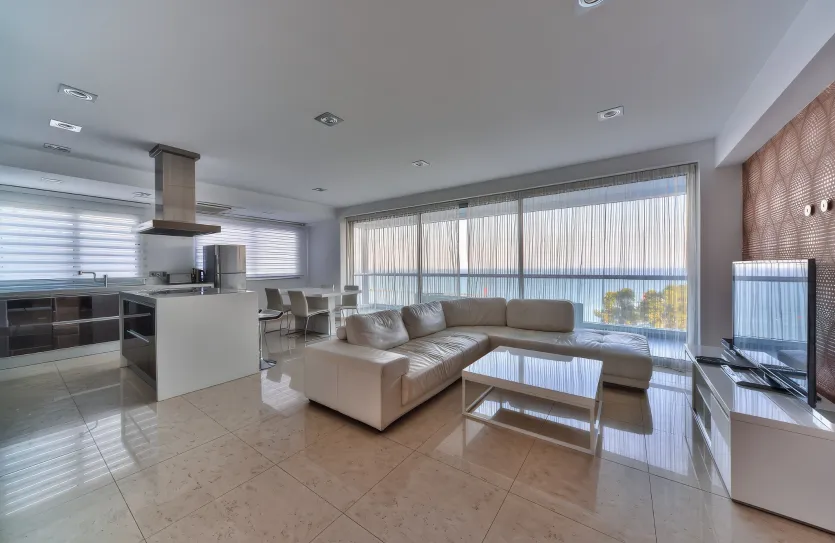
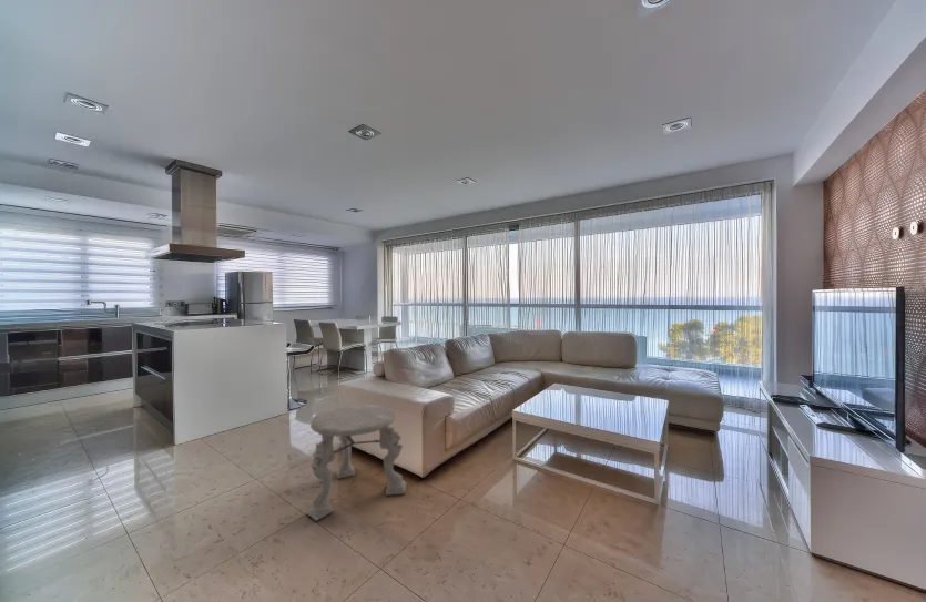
+ side table (349, 453)
